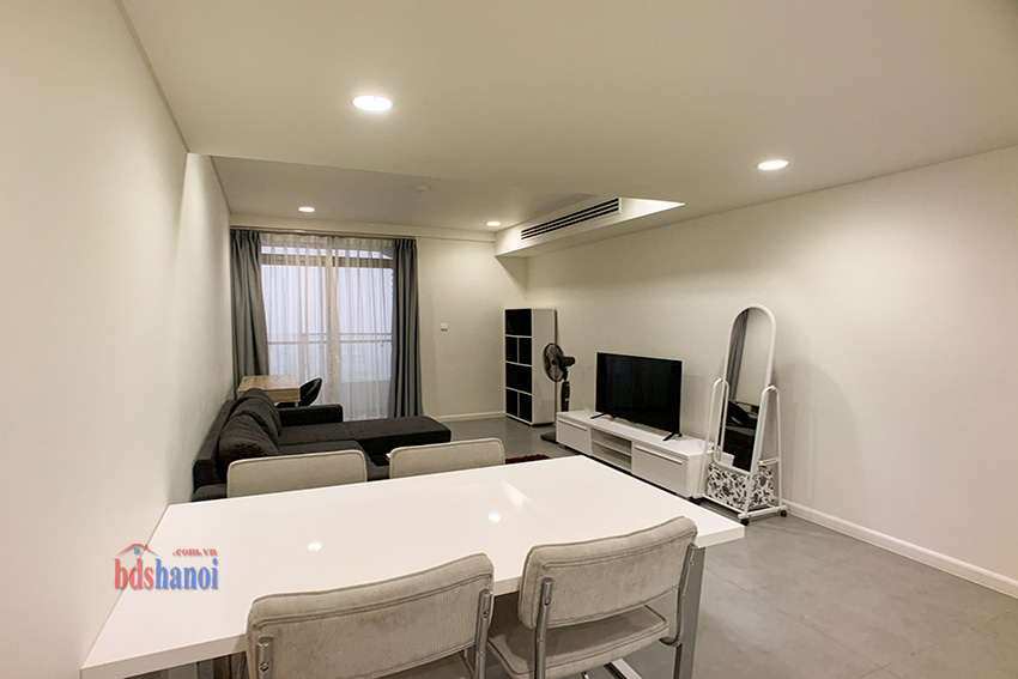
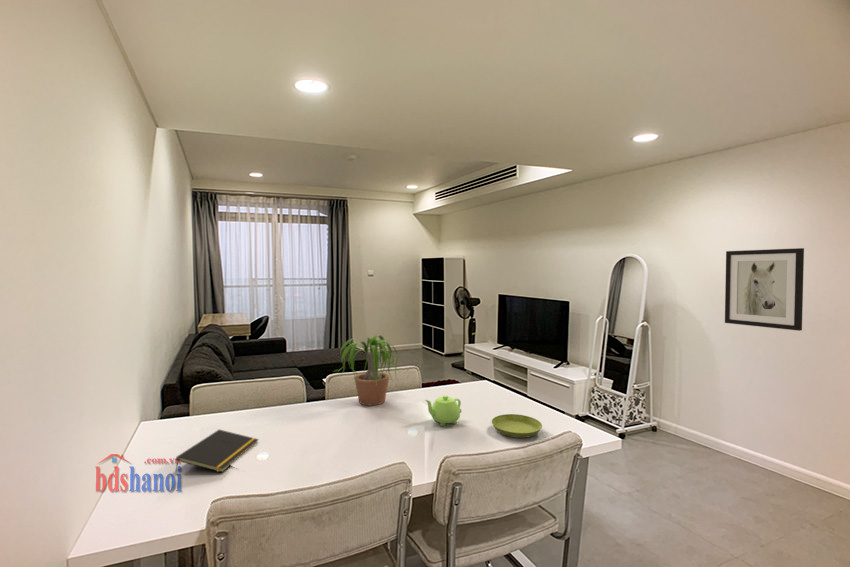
+ wall art (761, 288)
+ teapot (443, 409)
+ potted plant (371, 371)
+ saucer (516, 426)
+ notepad (220, 449)
